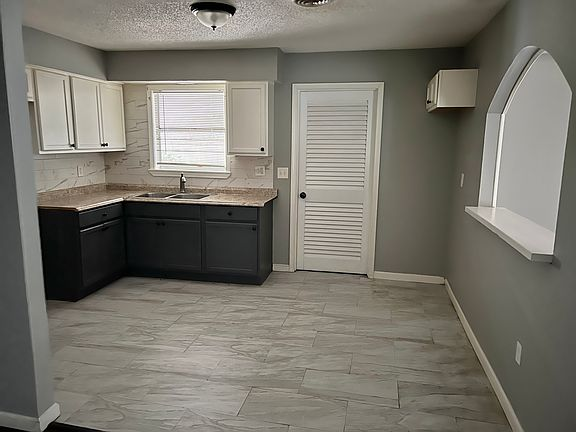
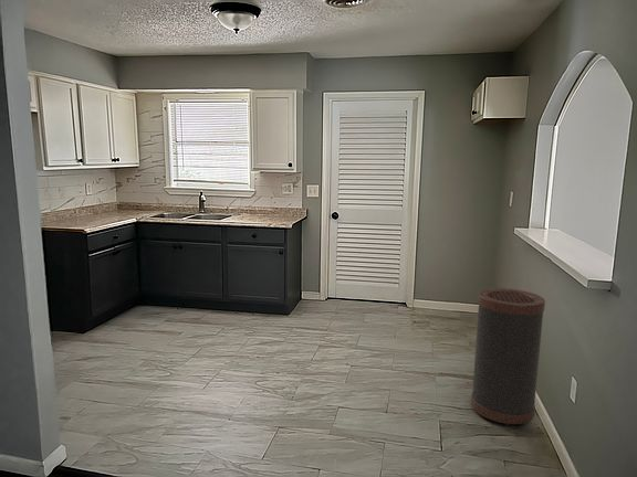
+ trash can (505, 354)
